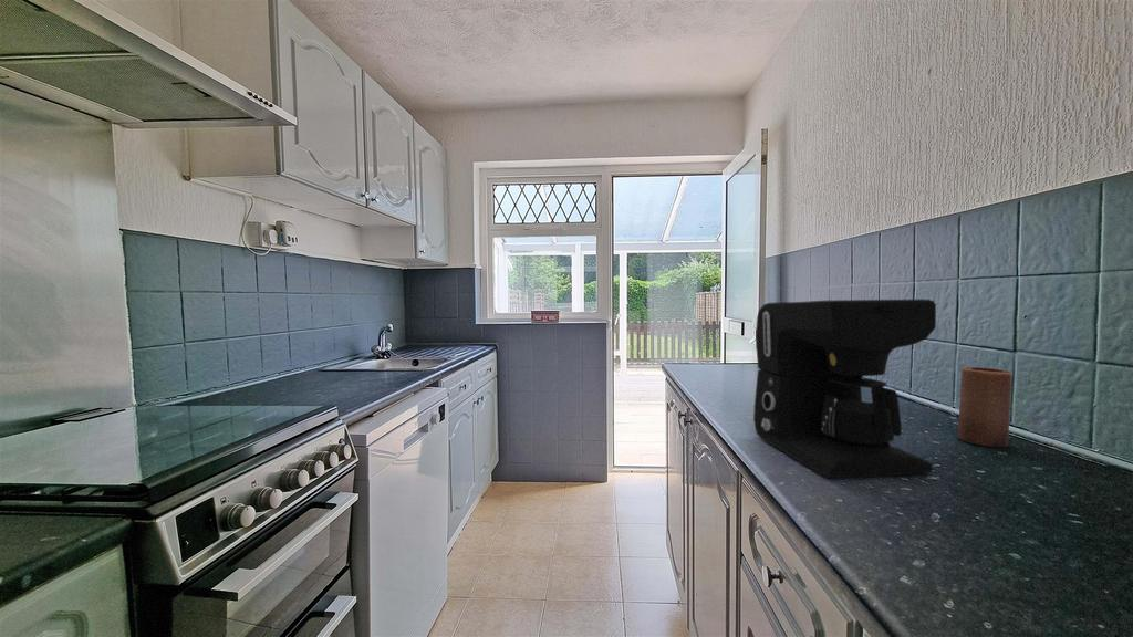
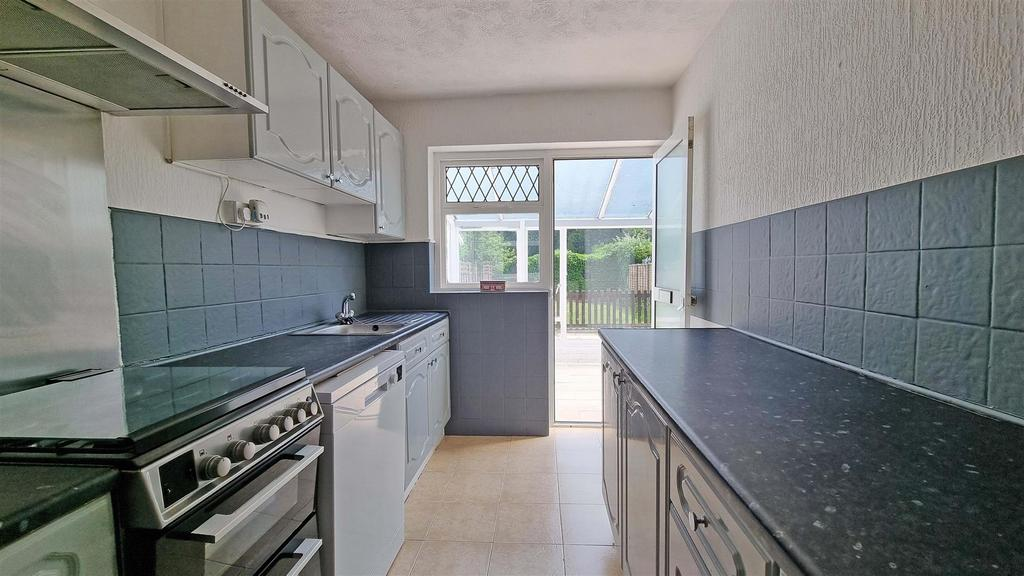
- coffee maker (835, 377)
- candle (984, 405)
